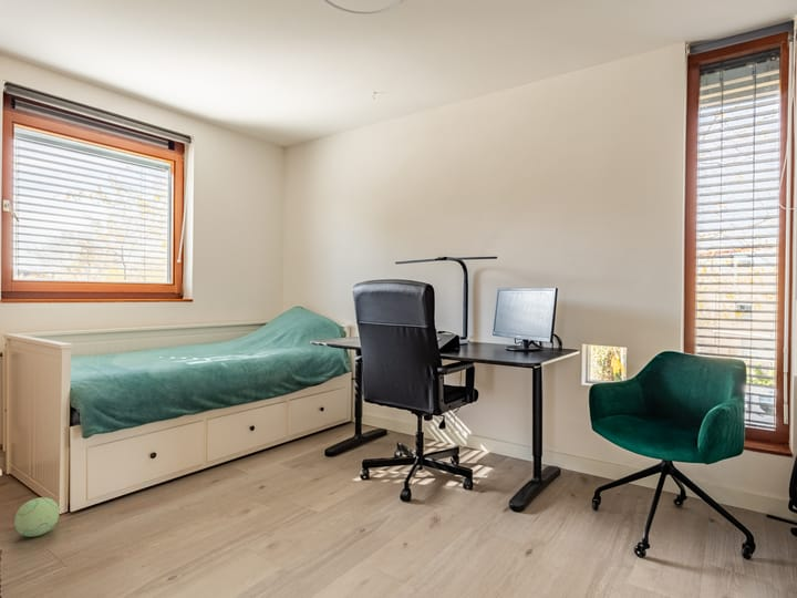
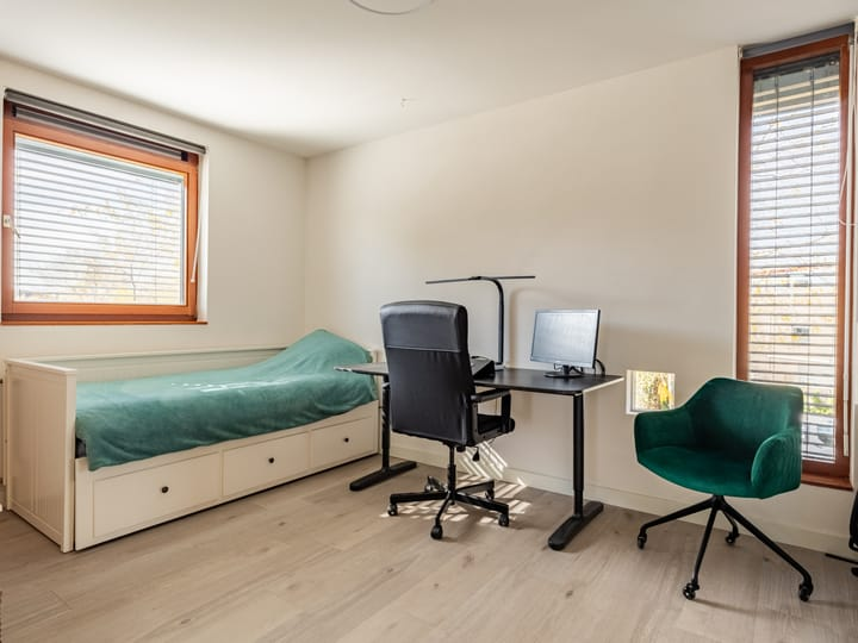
- plush toy (37, 516)
